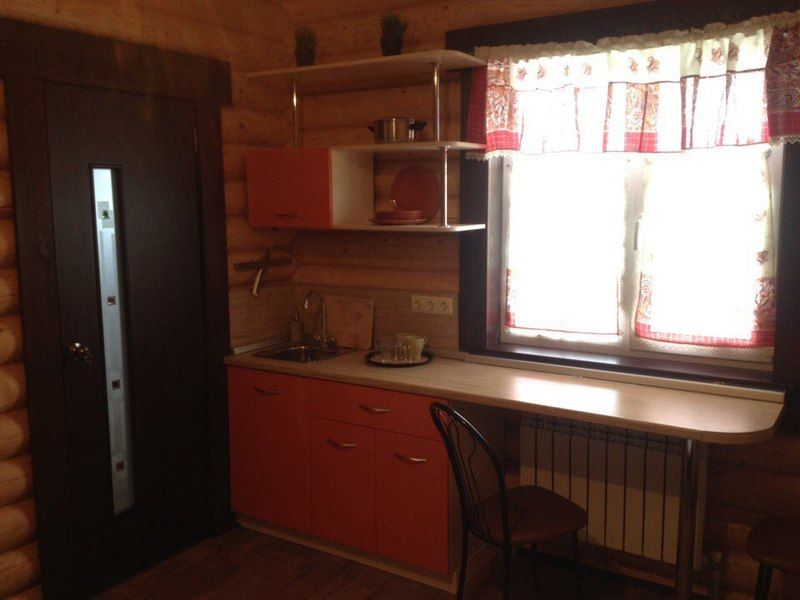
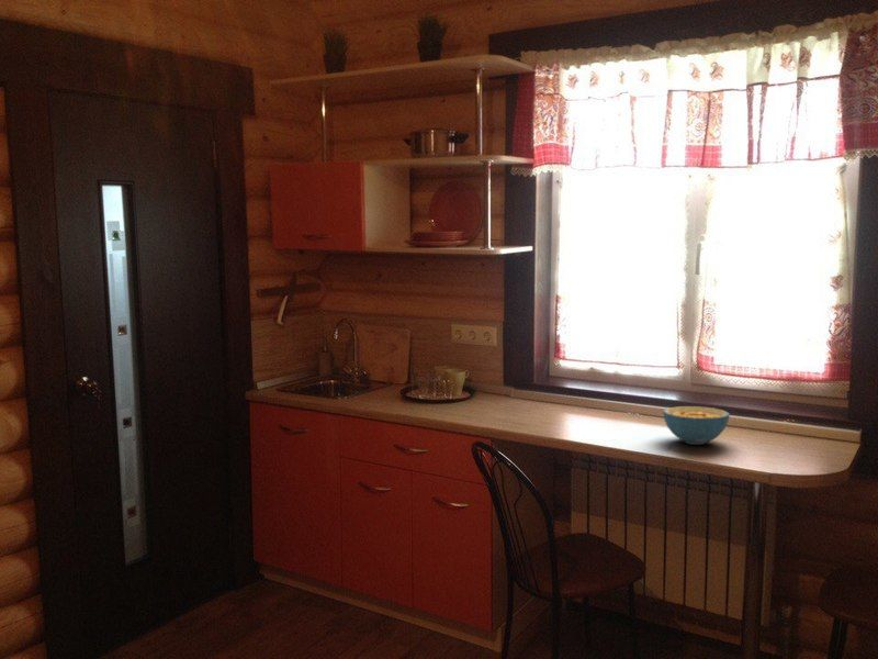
+ cereal bowl (695, 427)
